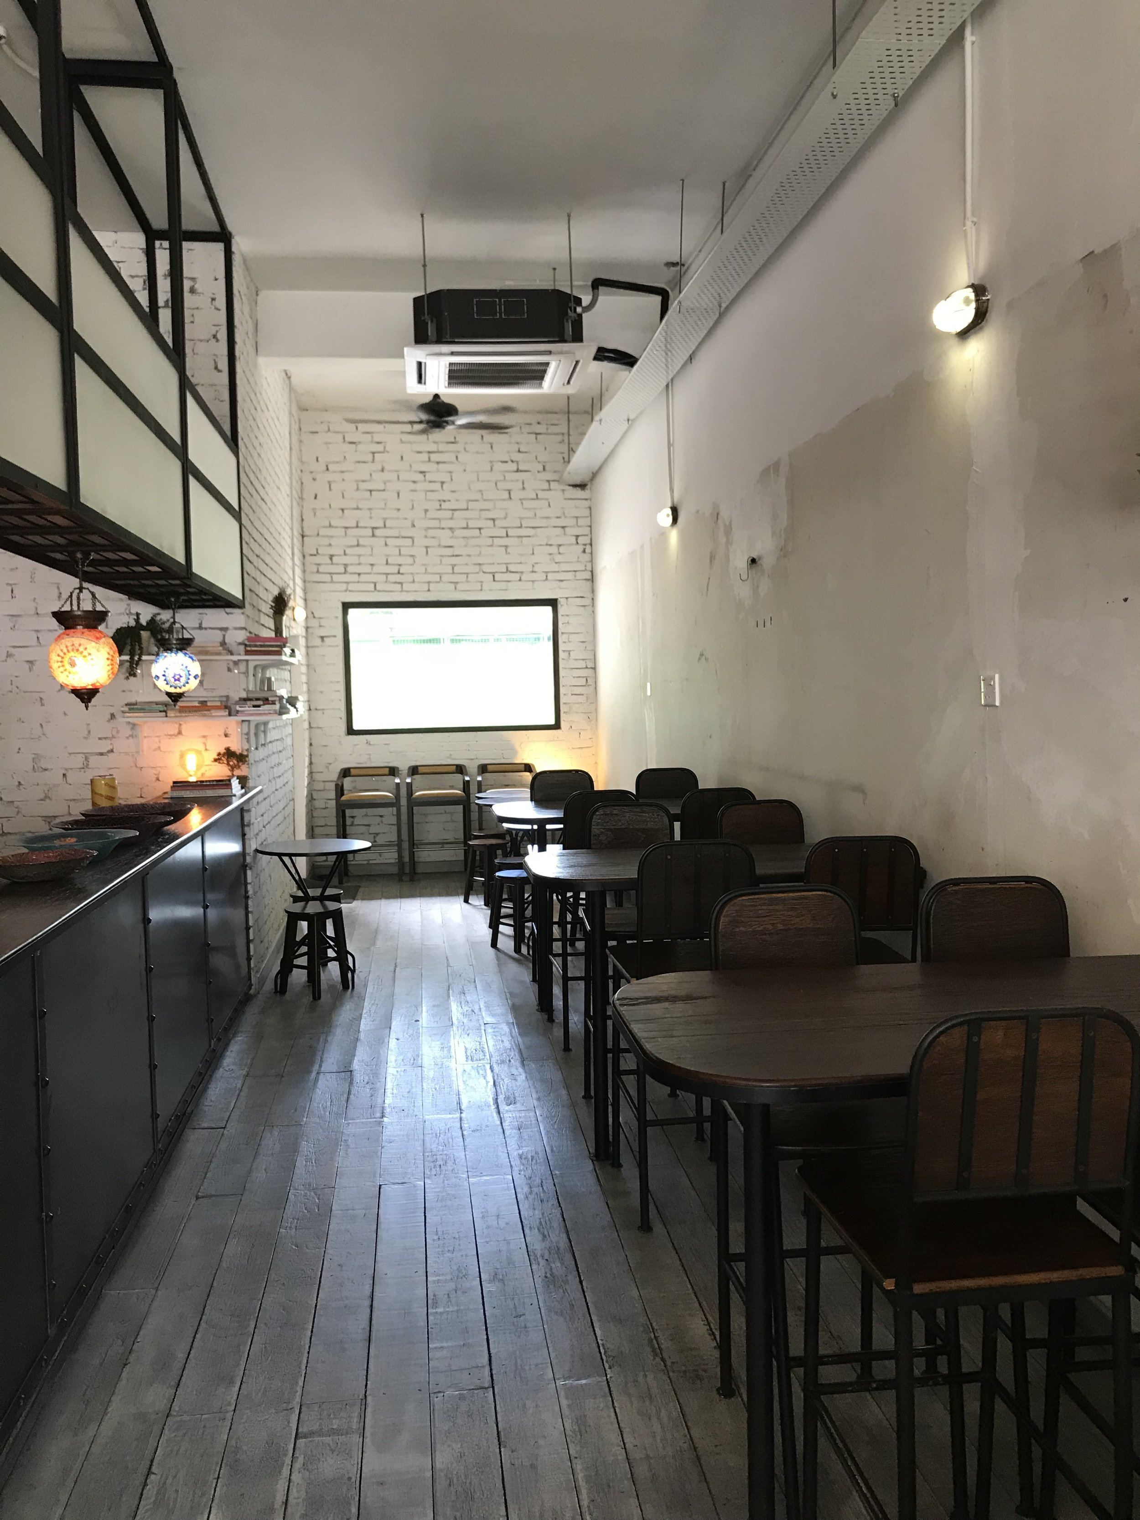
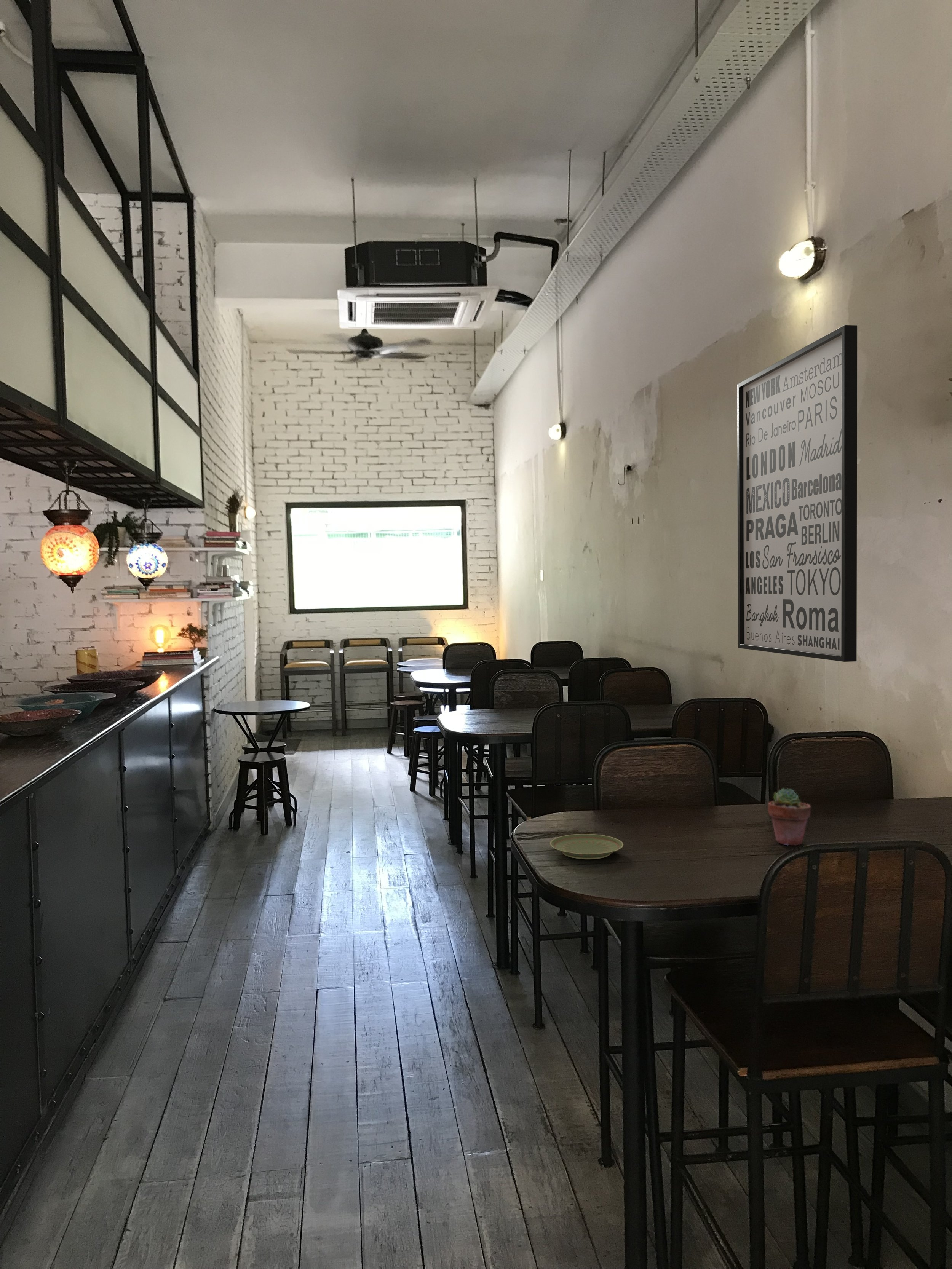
+ plate (586, 848)
+ wall art (790, 507)
+ potted succulent (789, 815)
